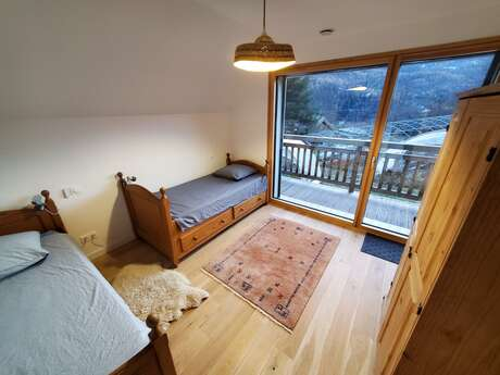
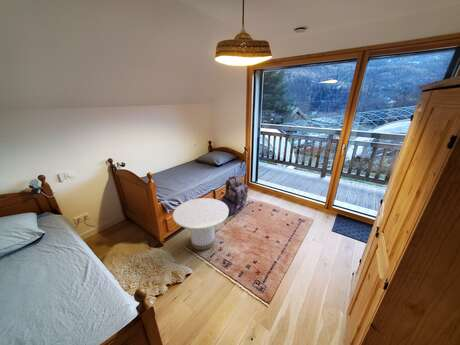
+ side table (202, 226)
+ backpack (234, 193)
